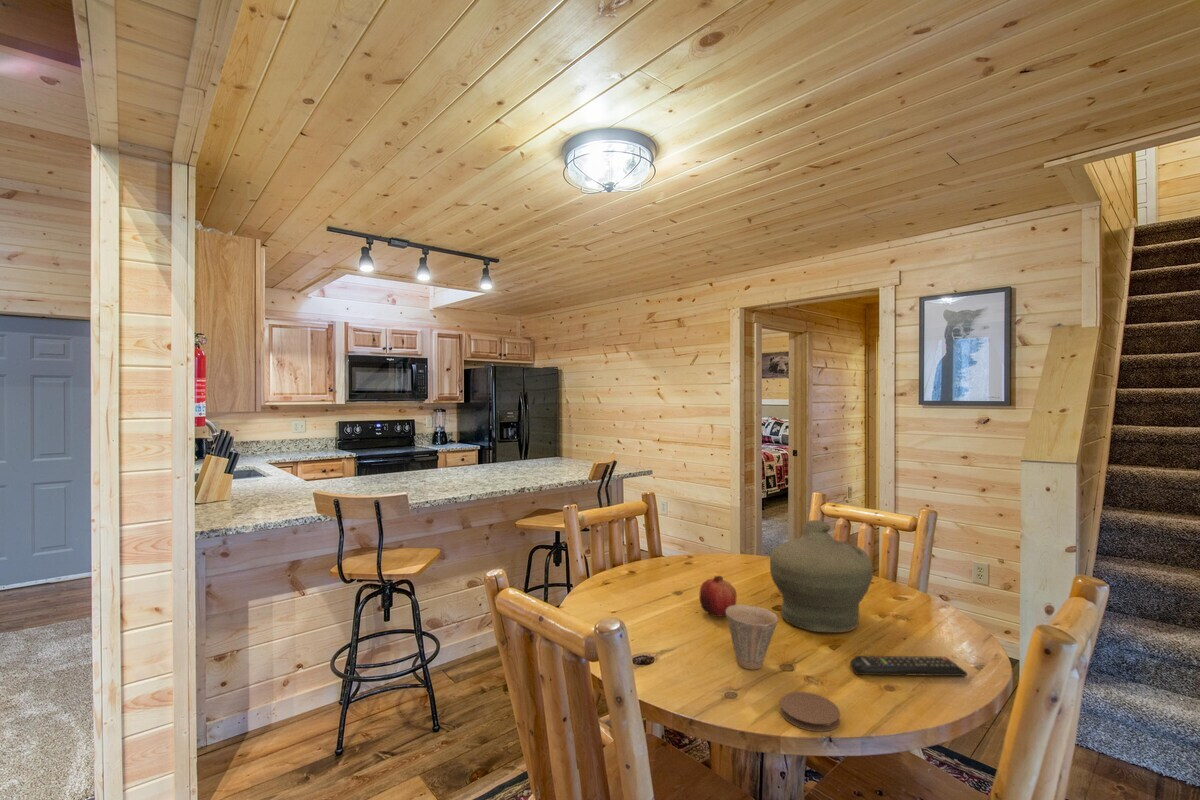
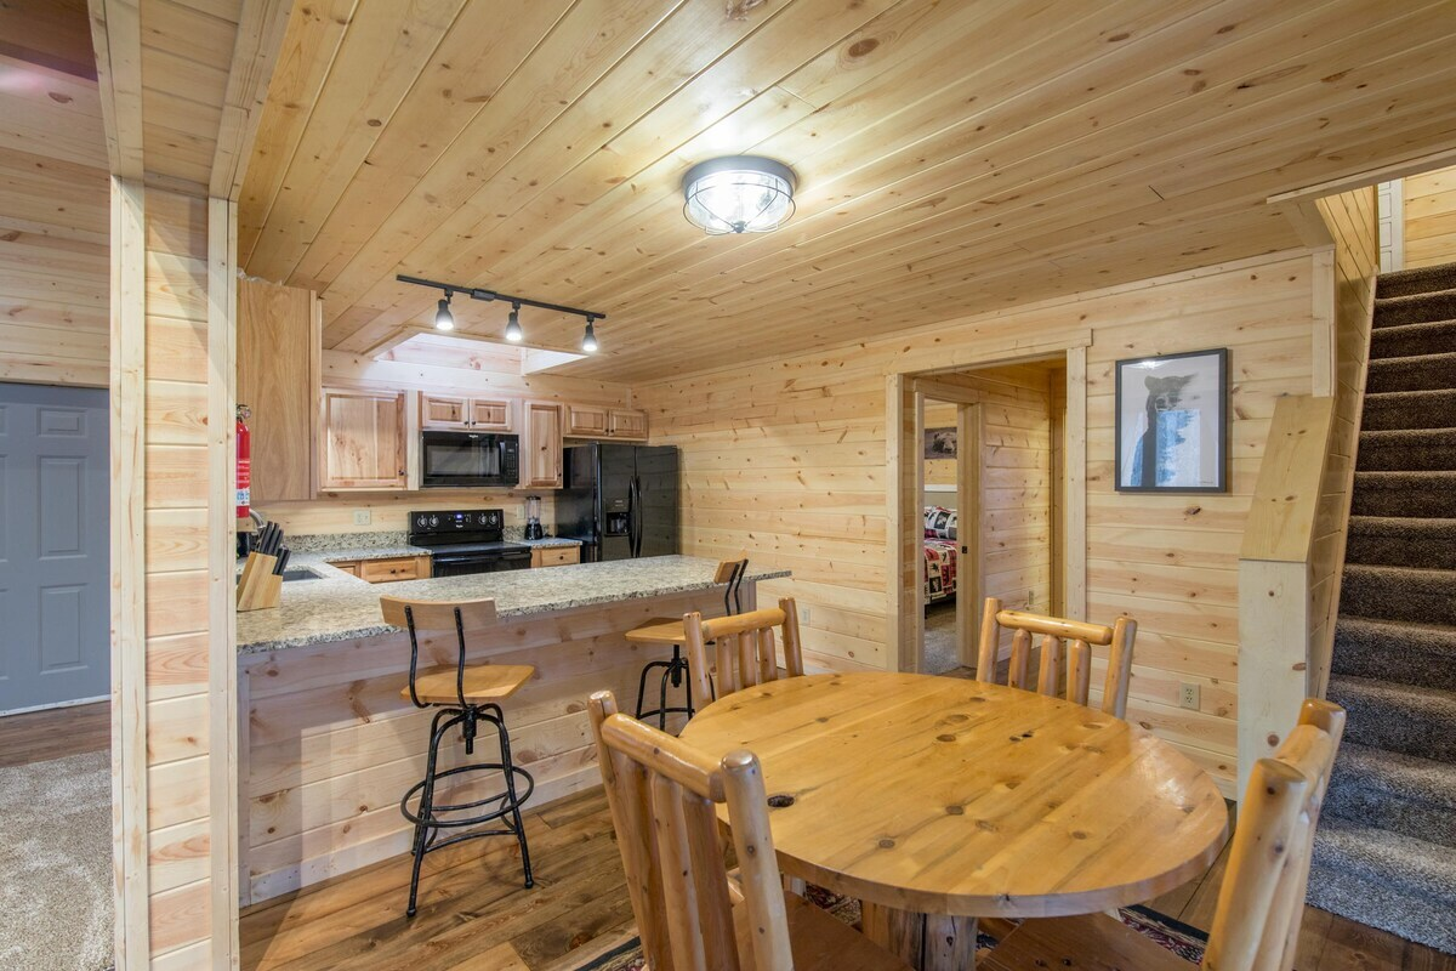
- remote control (907, 666)
- jar (819, 571)
- fruit (717, 595)
- coaster (809, 710)
- cup (751, 638)
